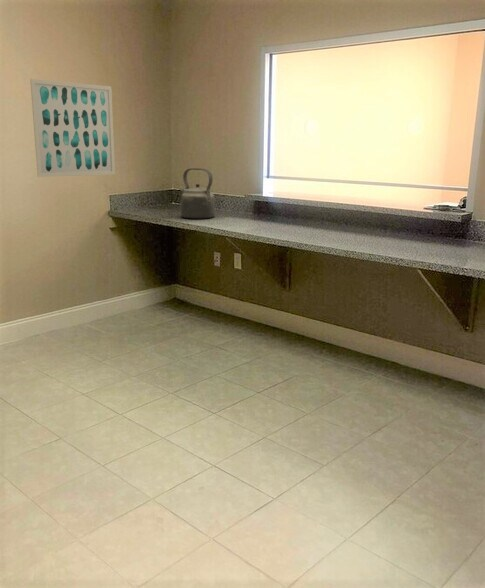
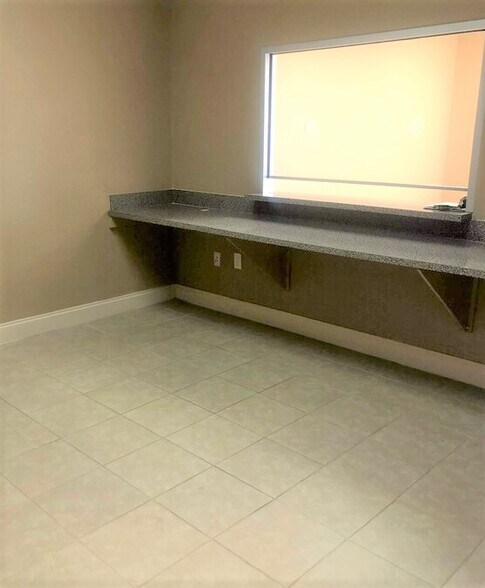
- kettle (195, 192)
- wall art (75, 130)
